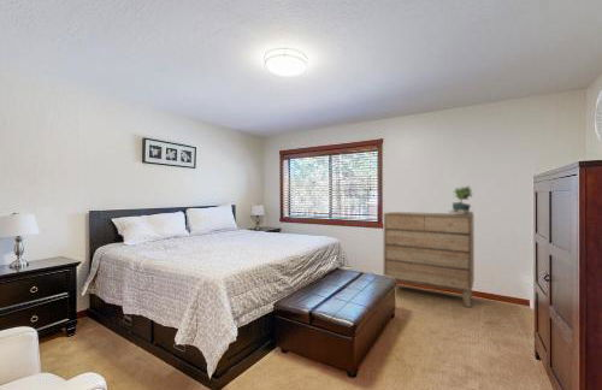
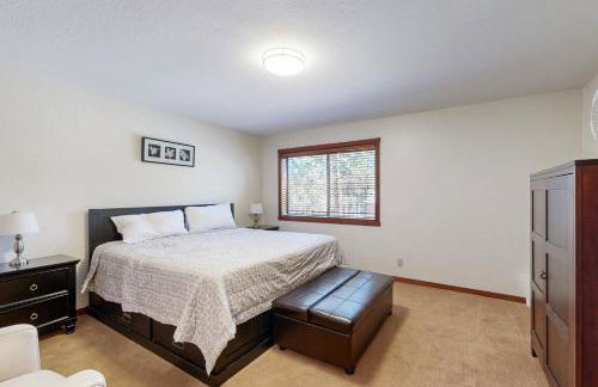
- dresser (427, 253)
- potted plant (460, 199)
